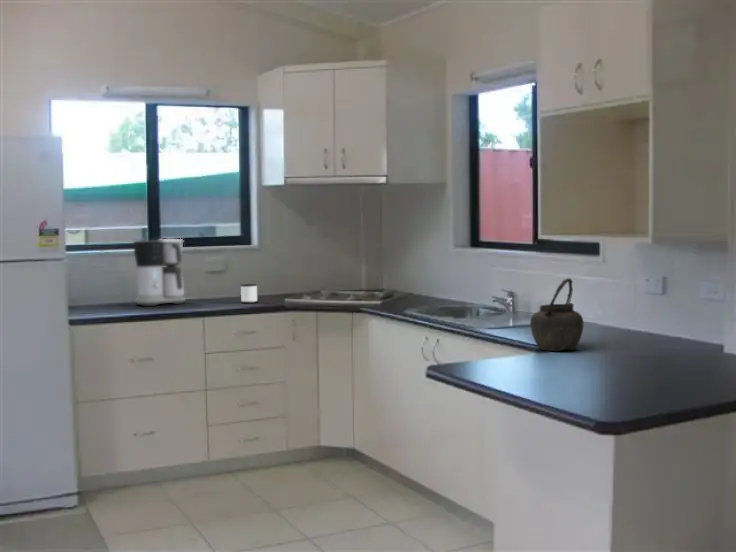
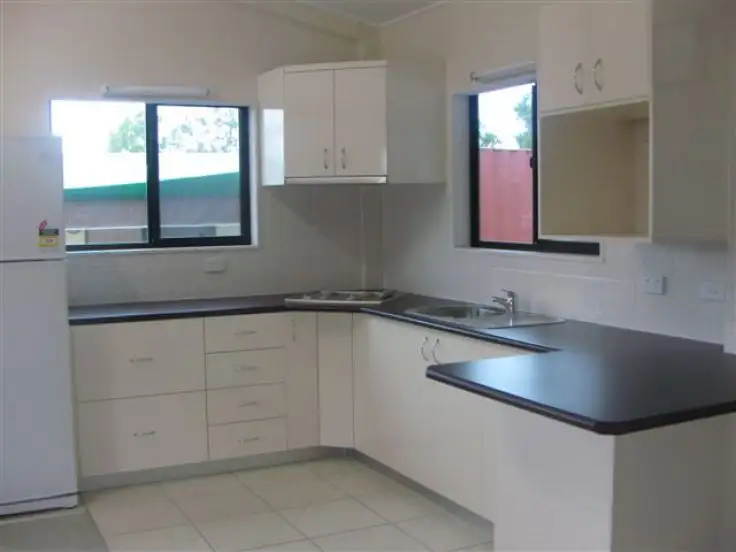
- kettle (561, 312)
- mug (247, 293)
- coffee maker (161, 271)
